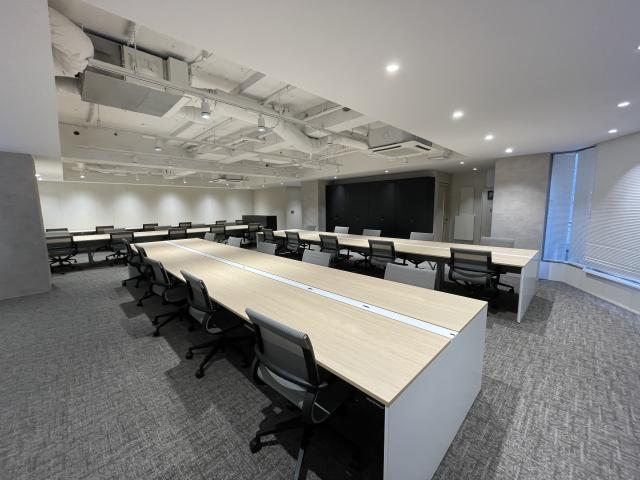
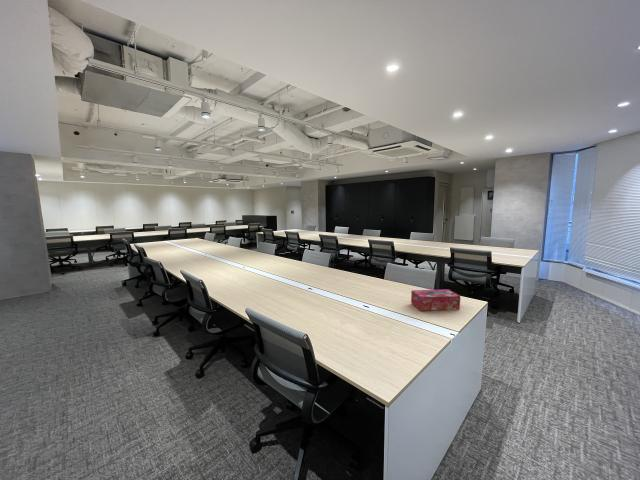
+ tissue box (434, 299)
